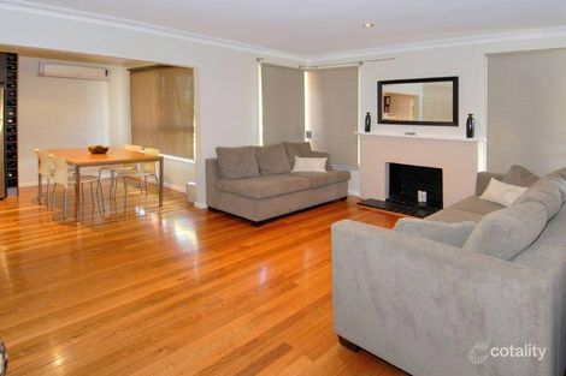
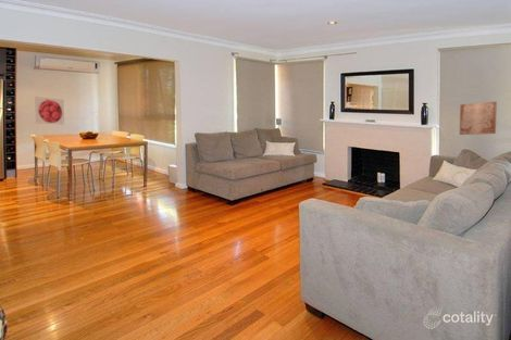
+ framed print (50, 111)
+ wall art (477, 118)
